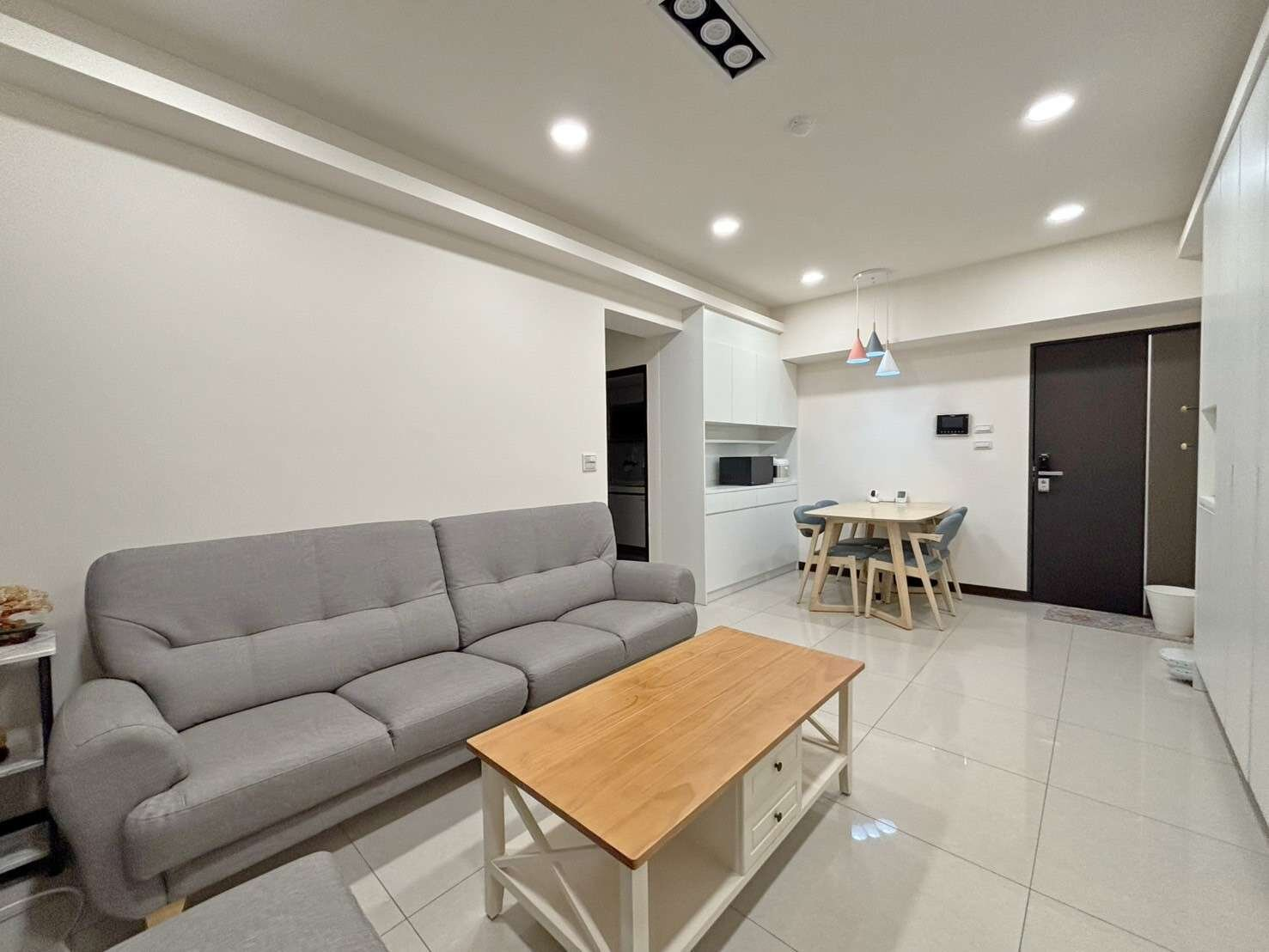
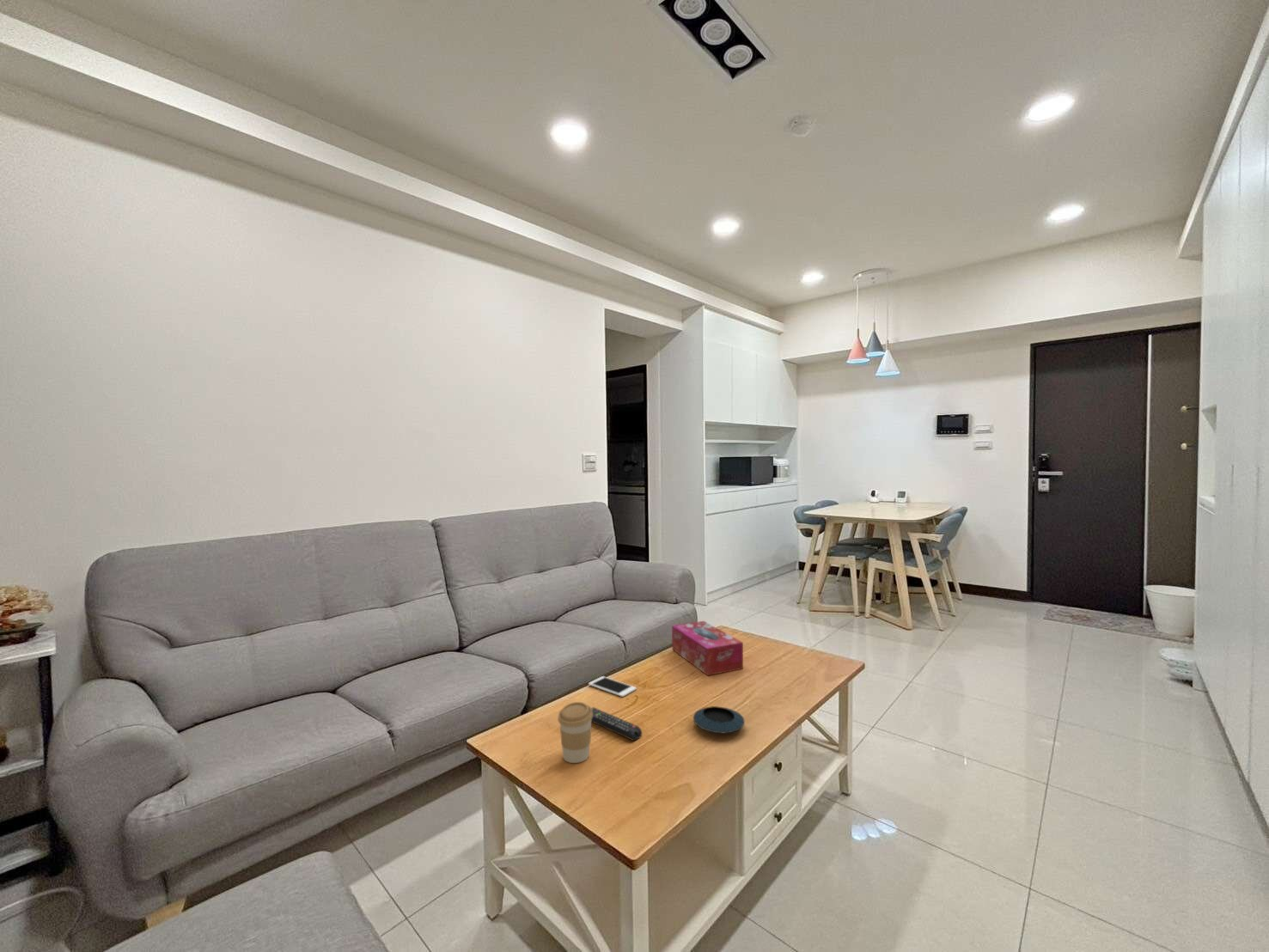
+ cell phone (612, 686)
+ coffee cup (576, 731)
+ remote control (609, 723)
+ saucer (718, 717)
+ tissue box (705, 645)
